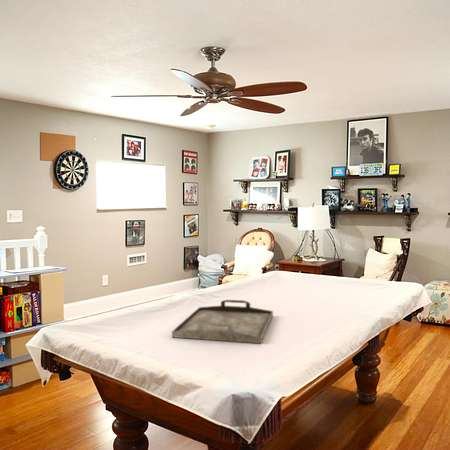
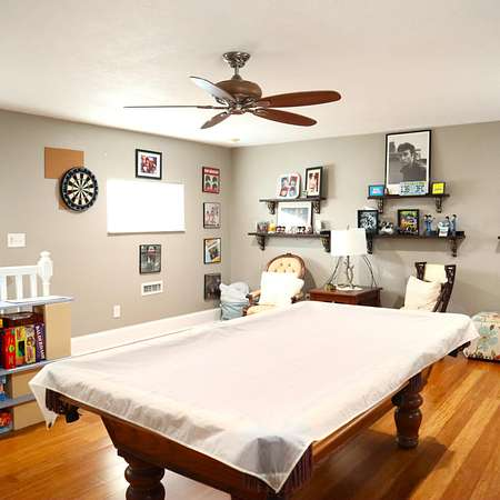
- serving tray (226, 318)
